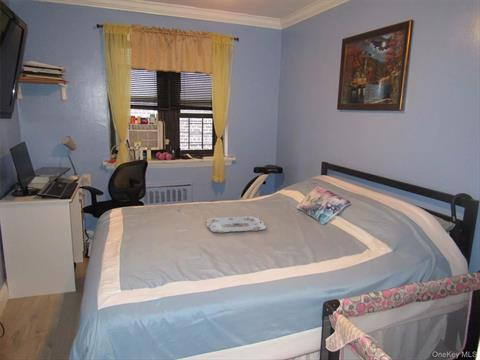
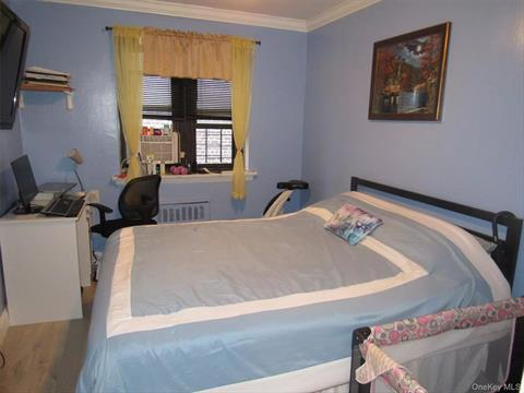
- serving tray (235, 224)
